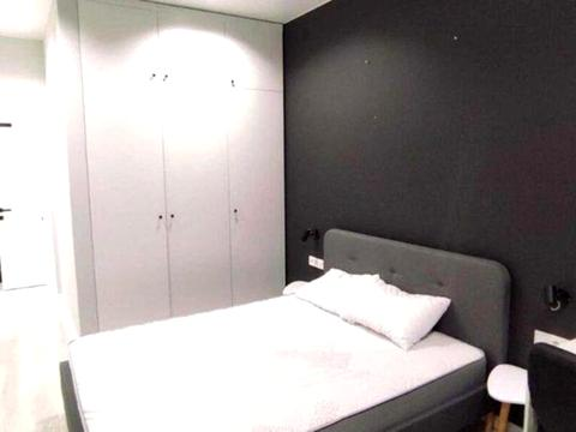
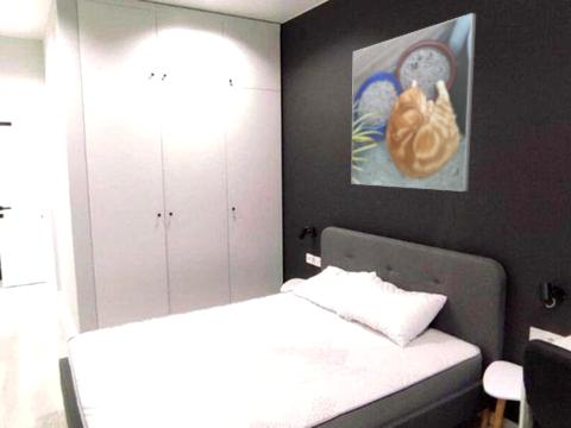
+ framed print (403, 112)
